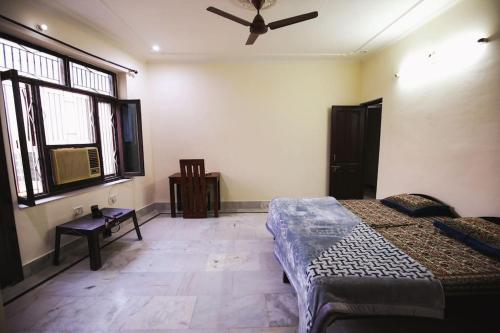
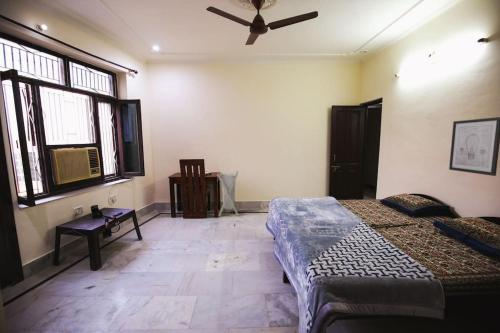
+ laundry hamper (228, 192)
+ wall art (472, 146)
